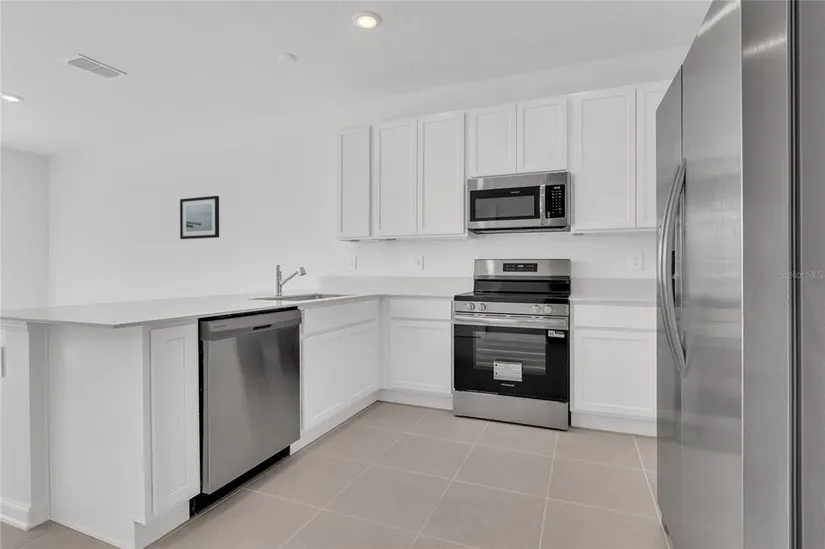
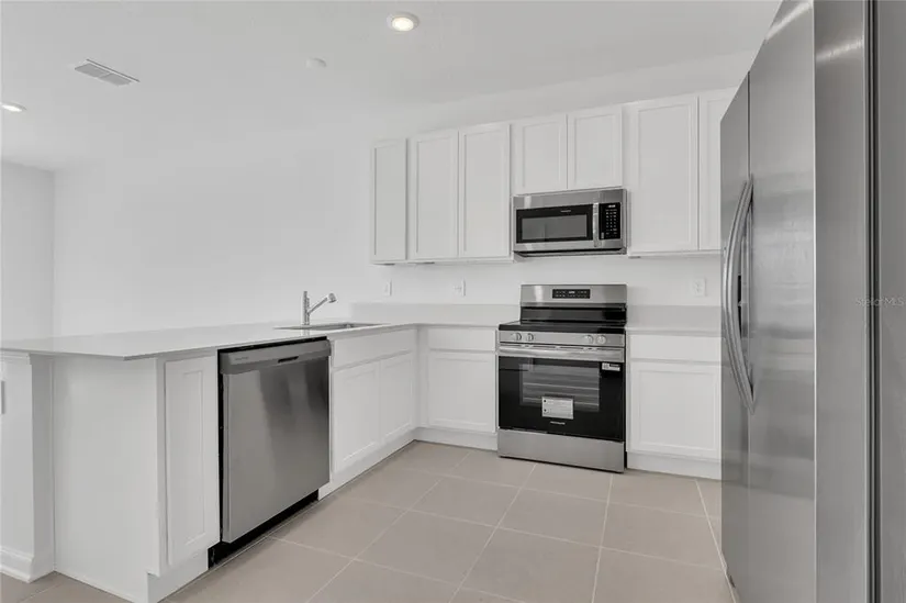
- wall art (199, 218)
